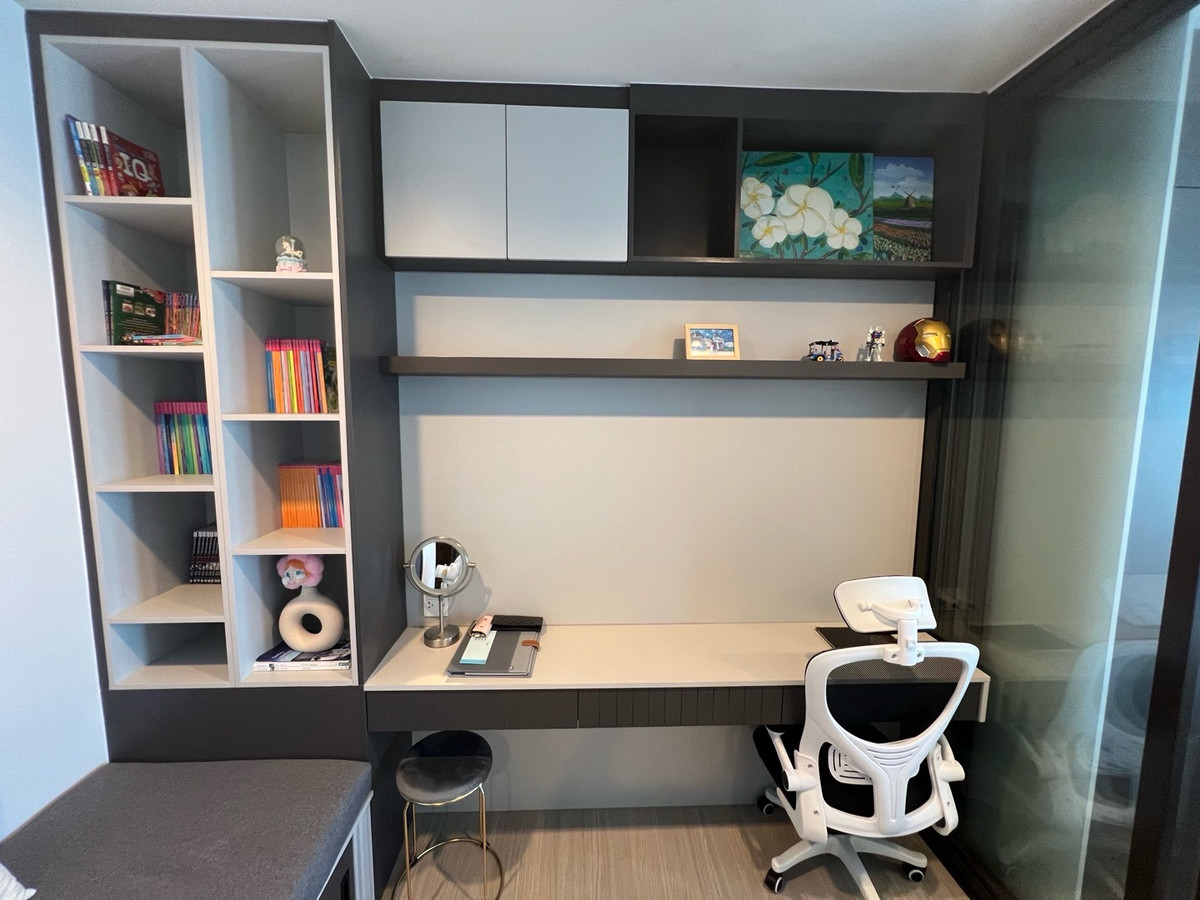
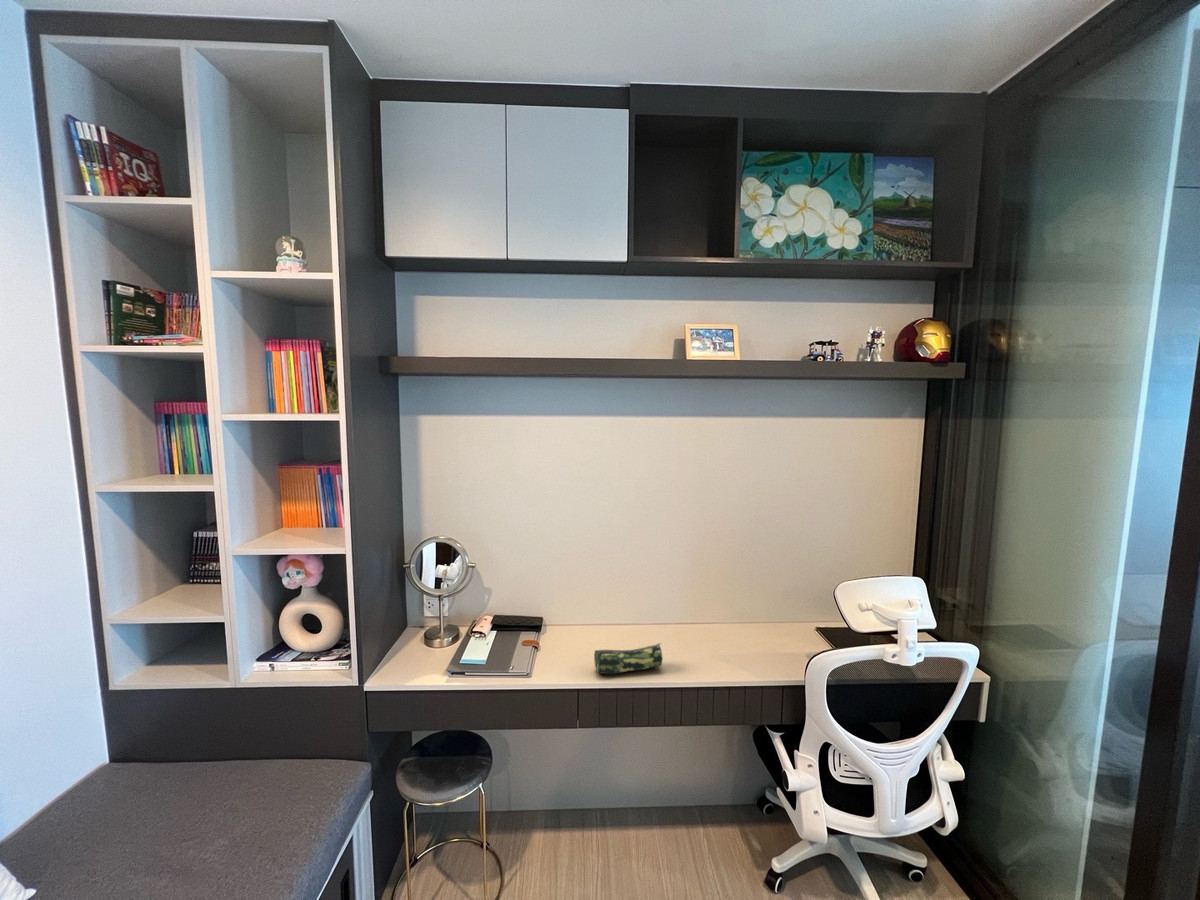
+ pencil case (629, 658)
